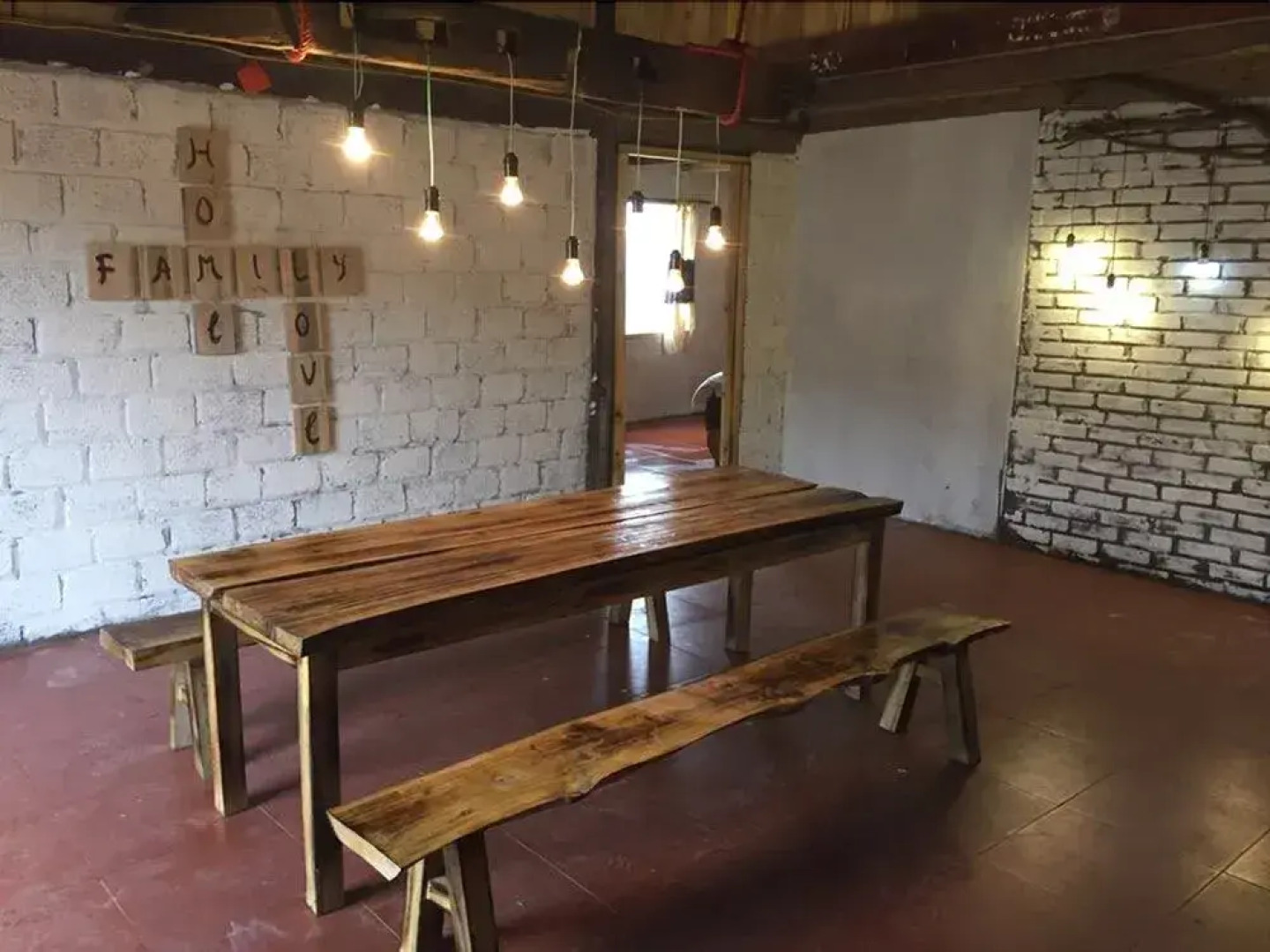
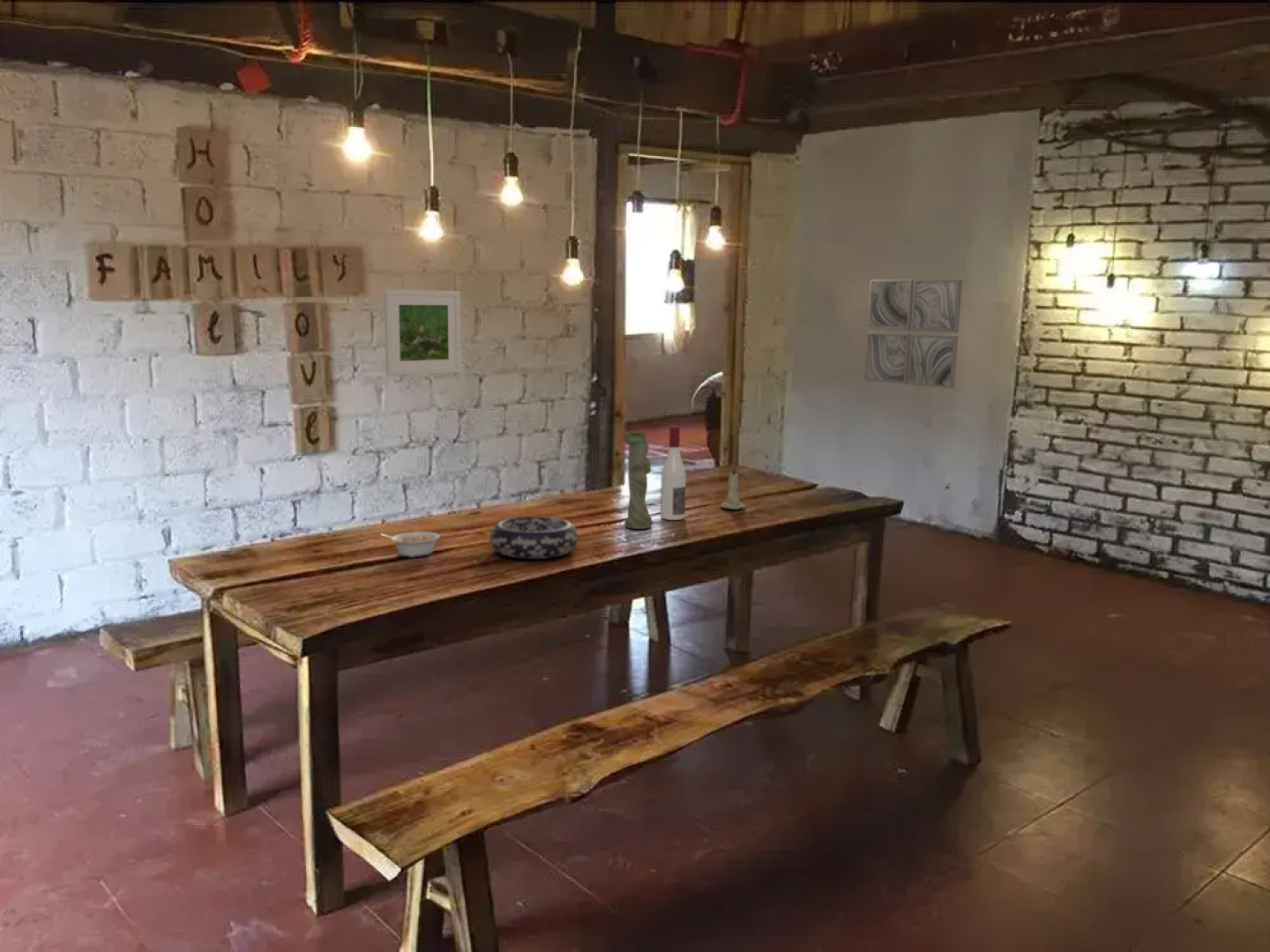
+ alcohol (673, 472)
+ wall art (911, 331)
+ vase (639, 480)
+ candle (732, 486)
+ decorative bowl (534, 538)
+ legume (414, 544)
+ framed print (423, 332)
